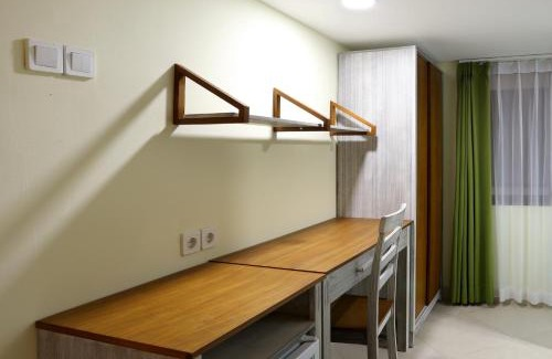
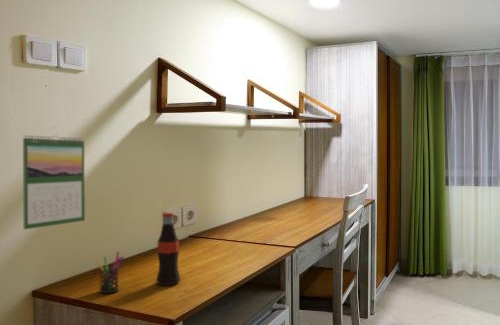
+ bottle (168, 247)
+ calendar (55, 180)
+ pen holder (109, 270)
